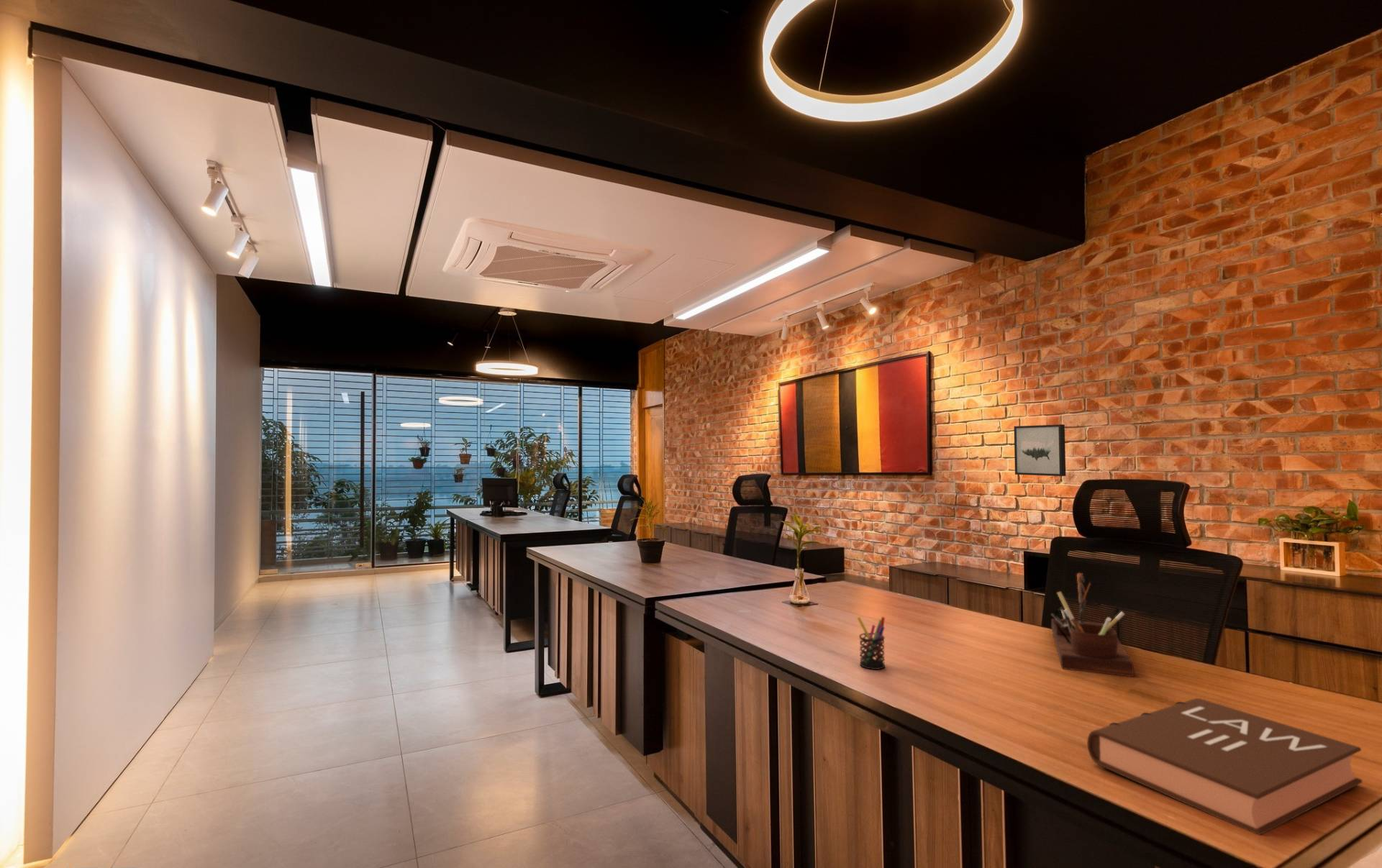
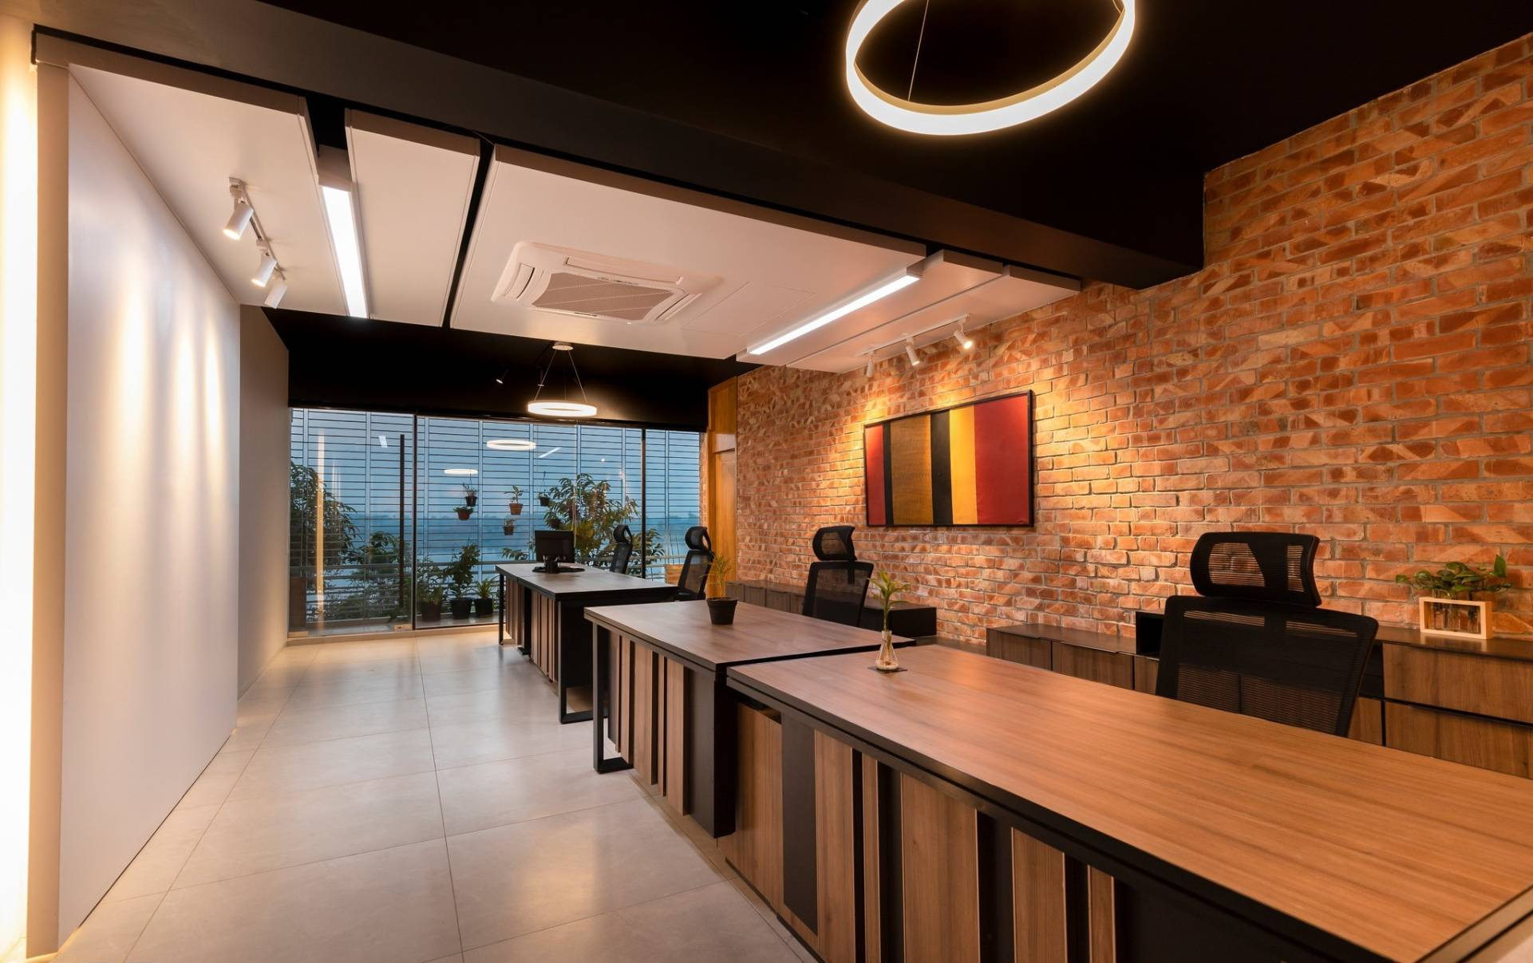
- book (1217, 754)
- pen holder (874, 639)
- desk organizer (1086, 621)
- wall art (1039, 450)
